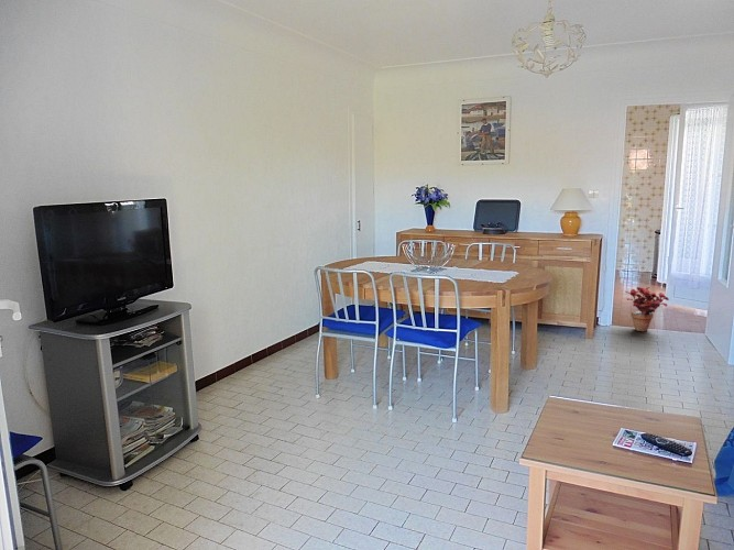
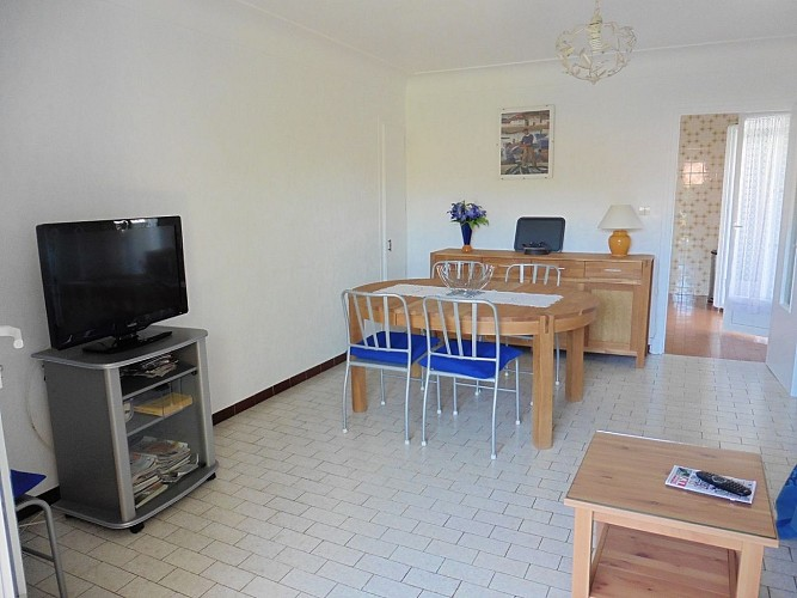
- potted plant (645, 309)
